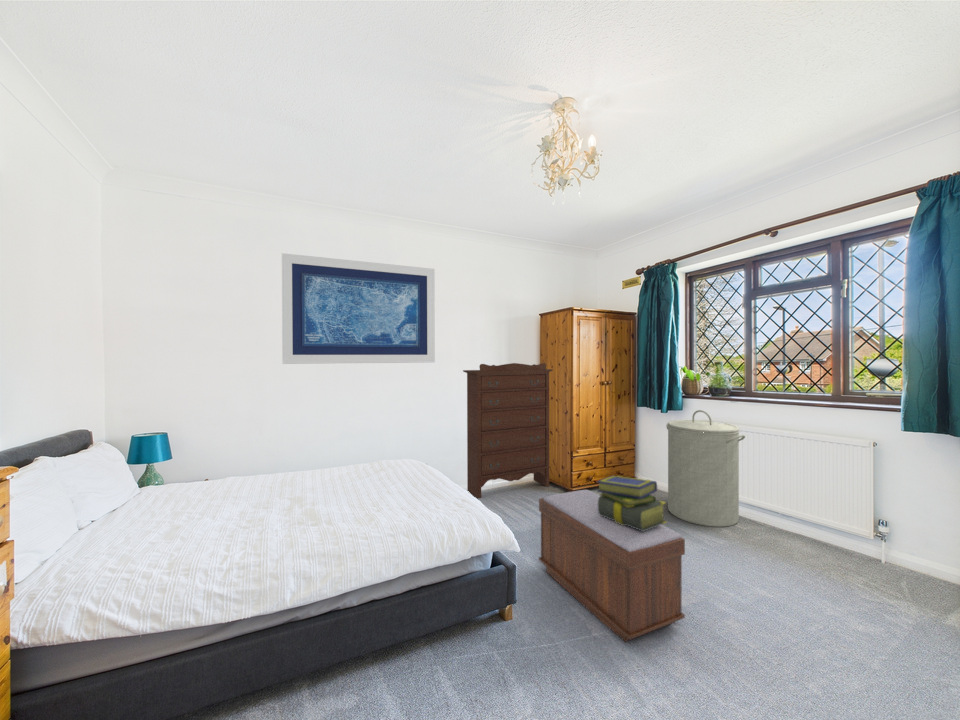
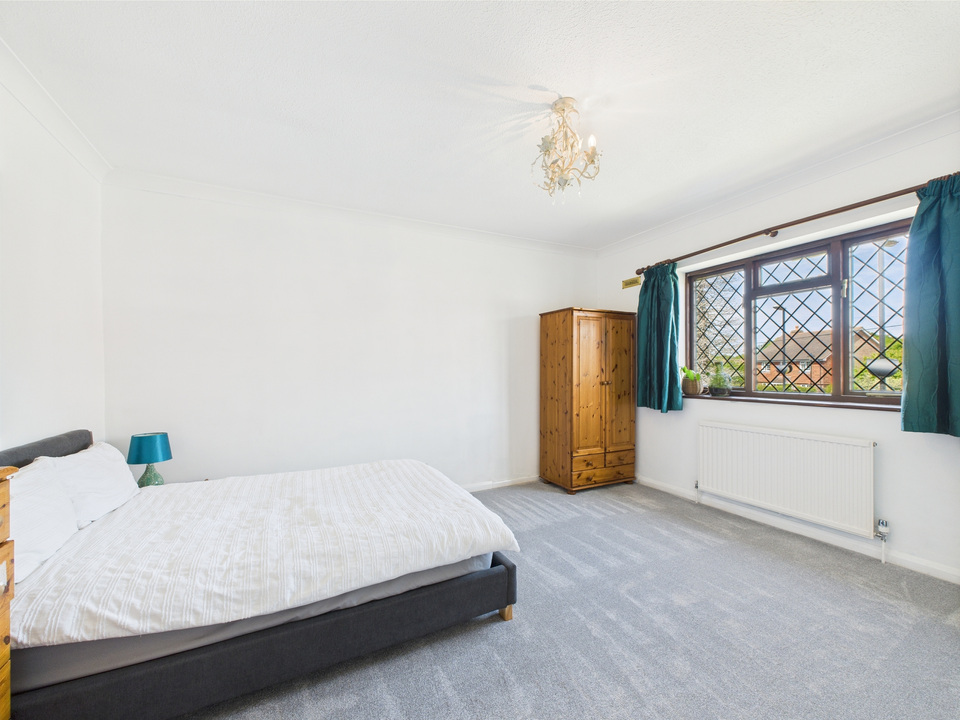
- stack of books (627, 499)
- dresser (509, 426)
- wall art (364, 312)
- bench (603, 552)
- laundry hamper (702, 462)
